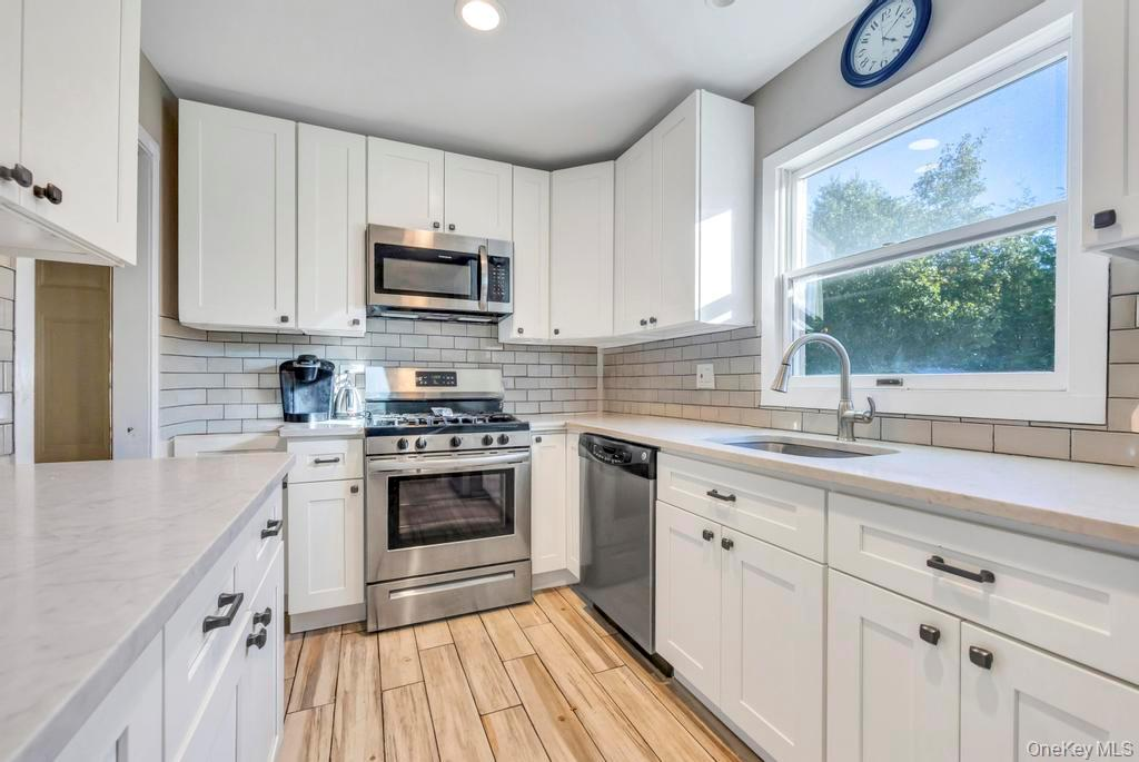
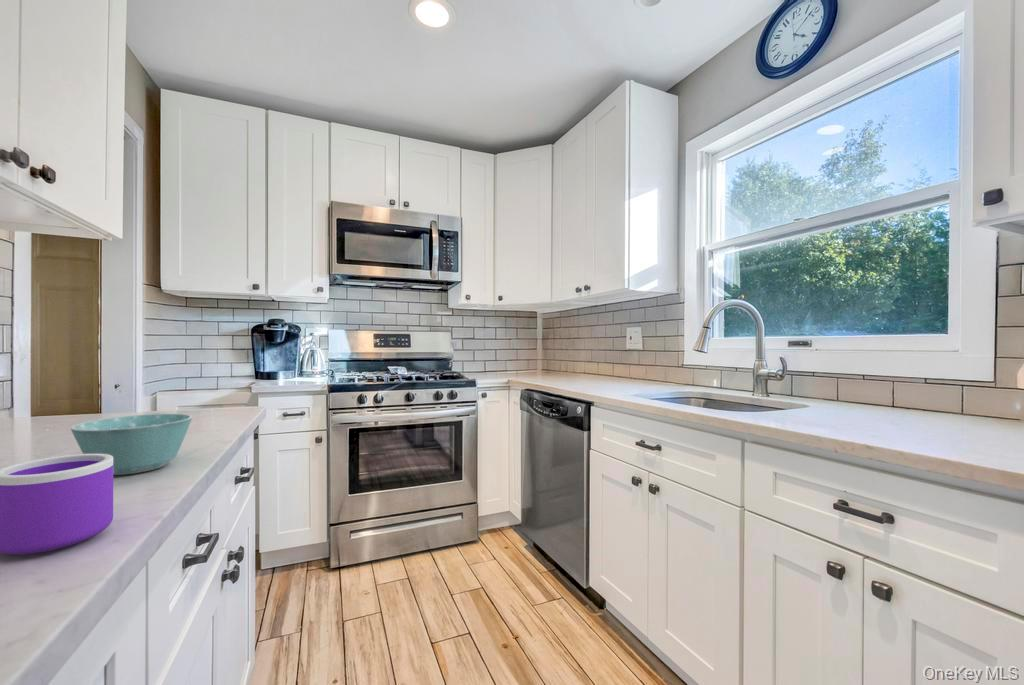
+ mug (58, 498)
+ bowl (135, 444)
